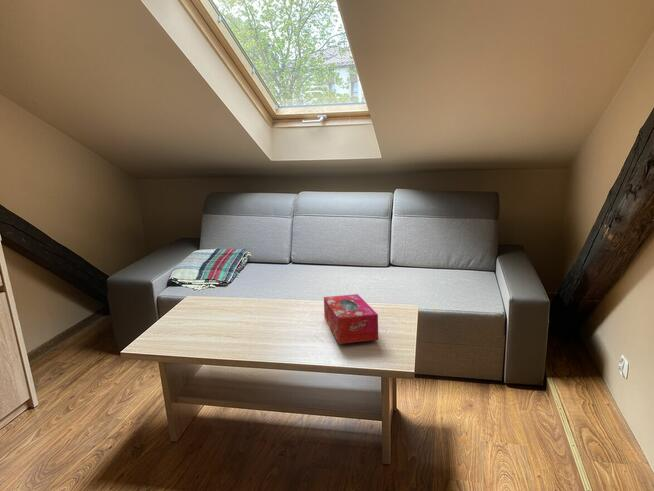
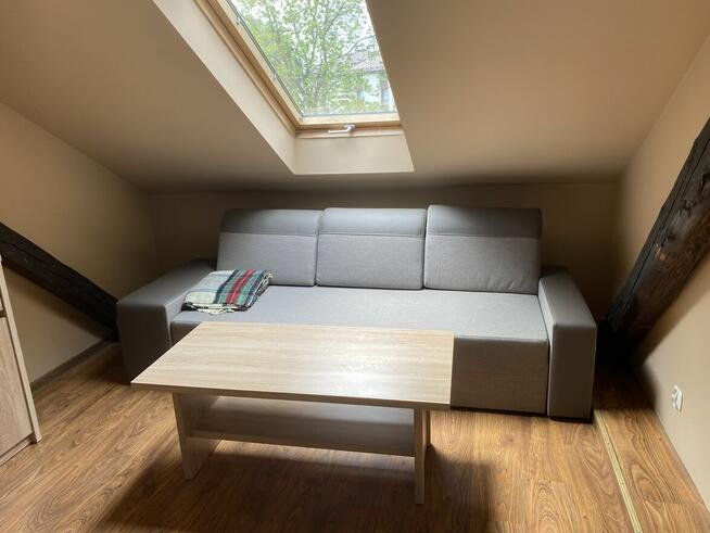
- tissue box (349, 316)
